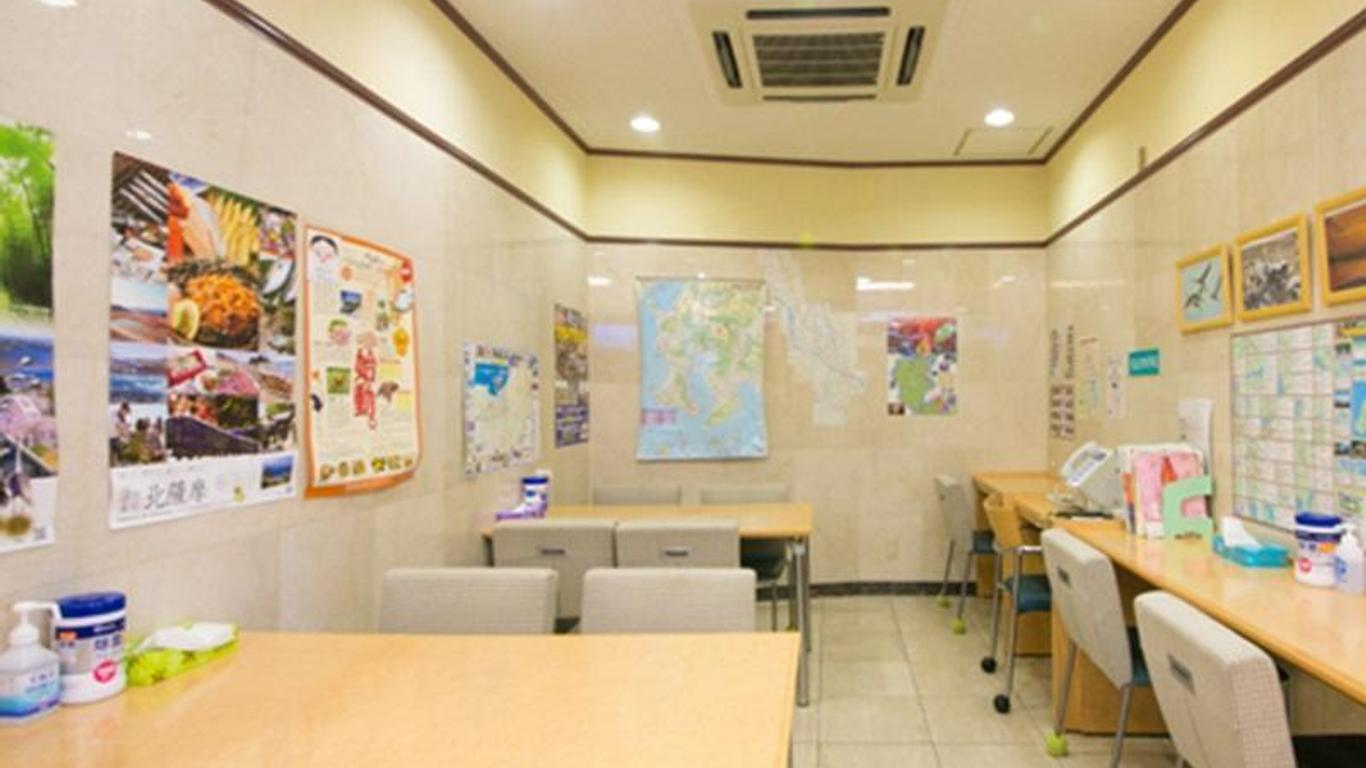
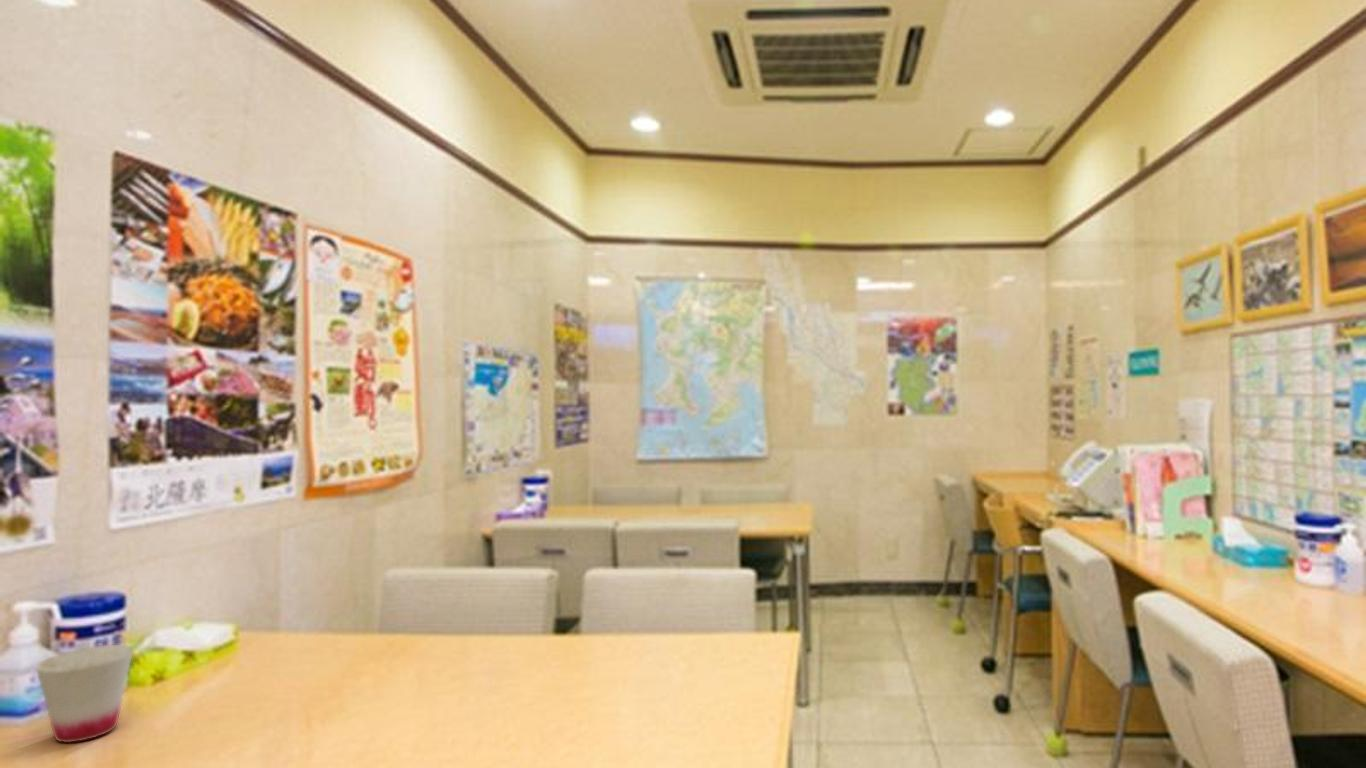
+ cup (86, 695)
